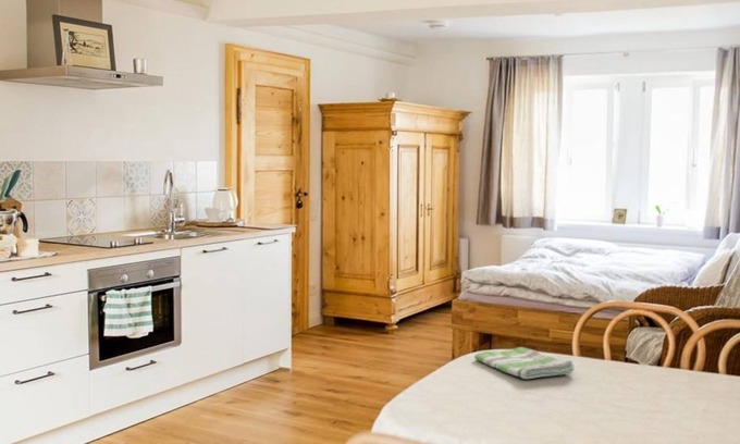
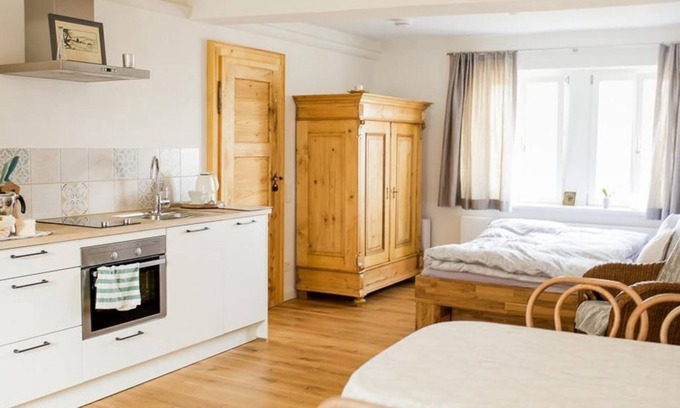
- dish towel (522, 360)
